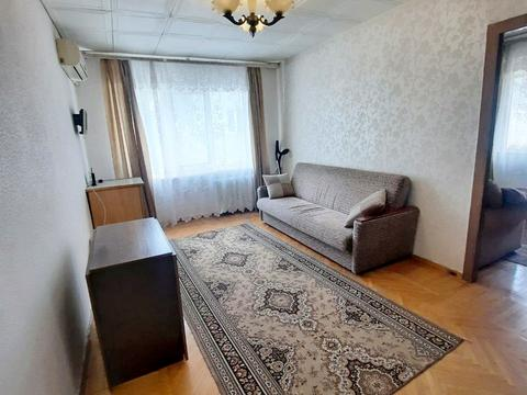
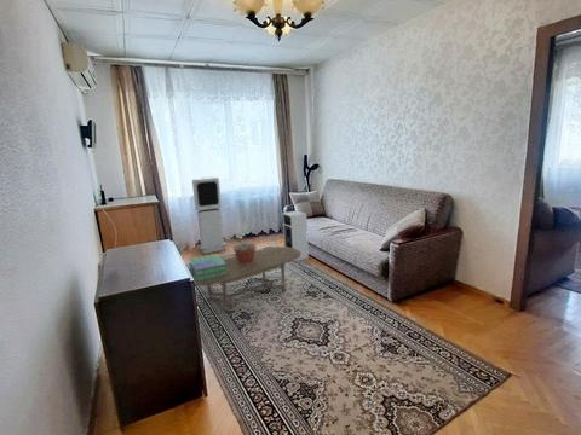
+ air purifier (207, 214)
+ stack of books (207, 266)
+ speaker (295, 234)
+ coffee table (245, 278)
+ potted plant (243, 244)
